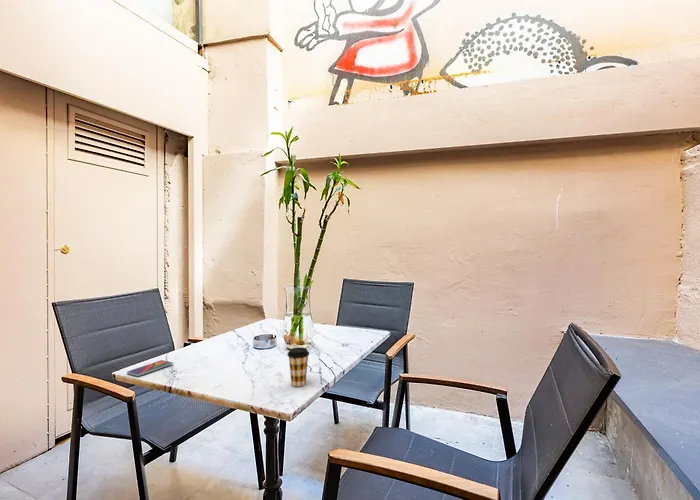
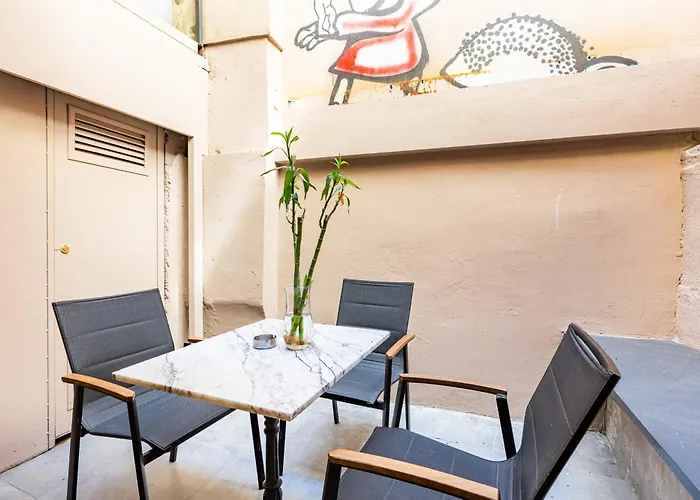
- coffee cup (298, 366)
- smartphone (150, 367)
